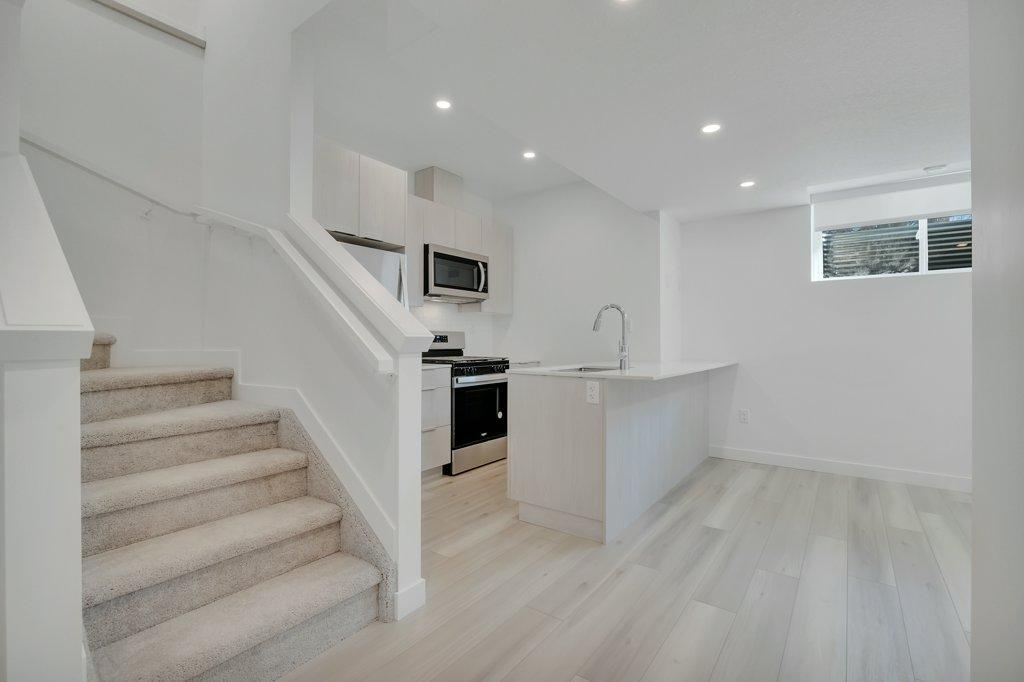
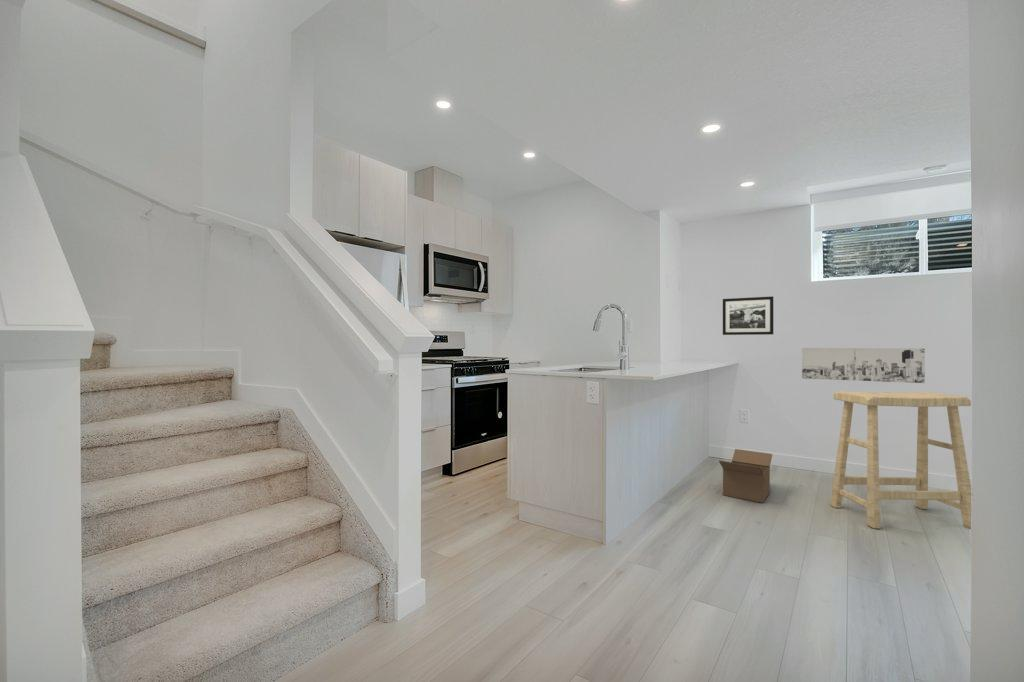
+ wall art (859, 364)
+ stool (917, 455)
+ picture frame (747, 316)
+ box (746, 475)
